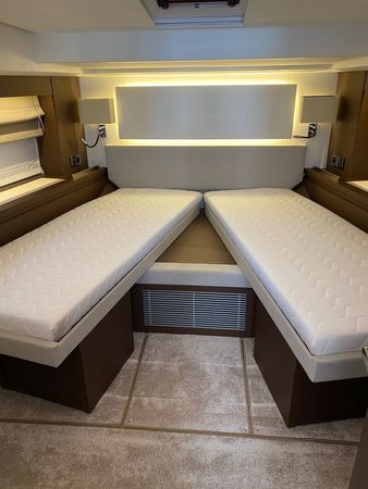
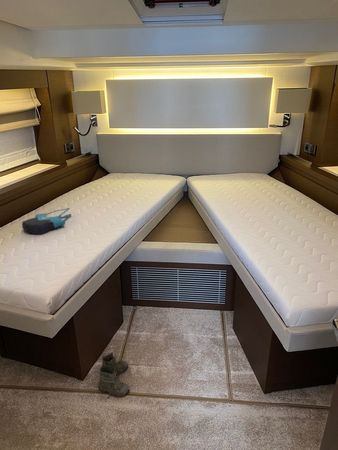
+ tote bag (51, 219)
+ boots (114, 372)
